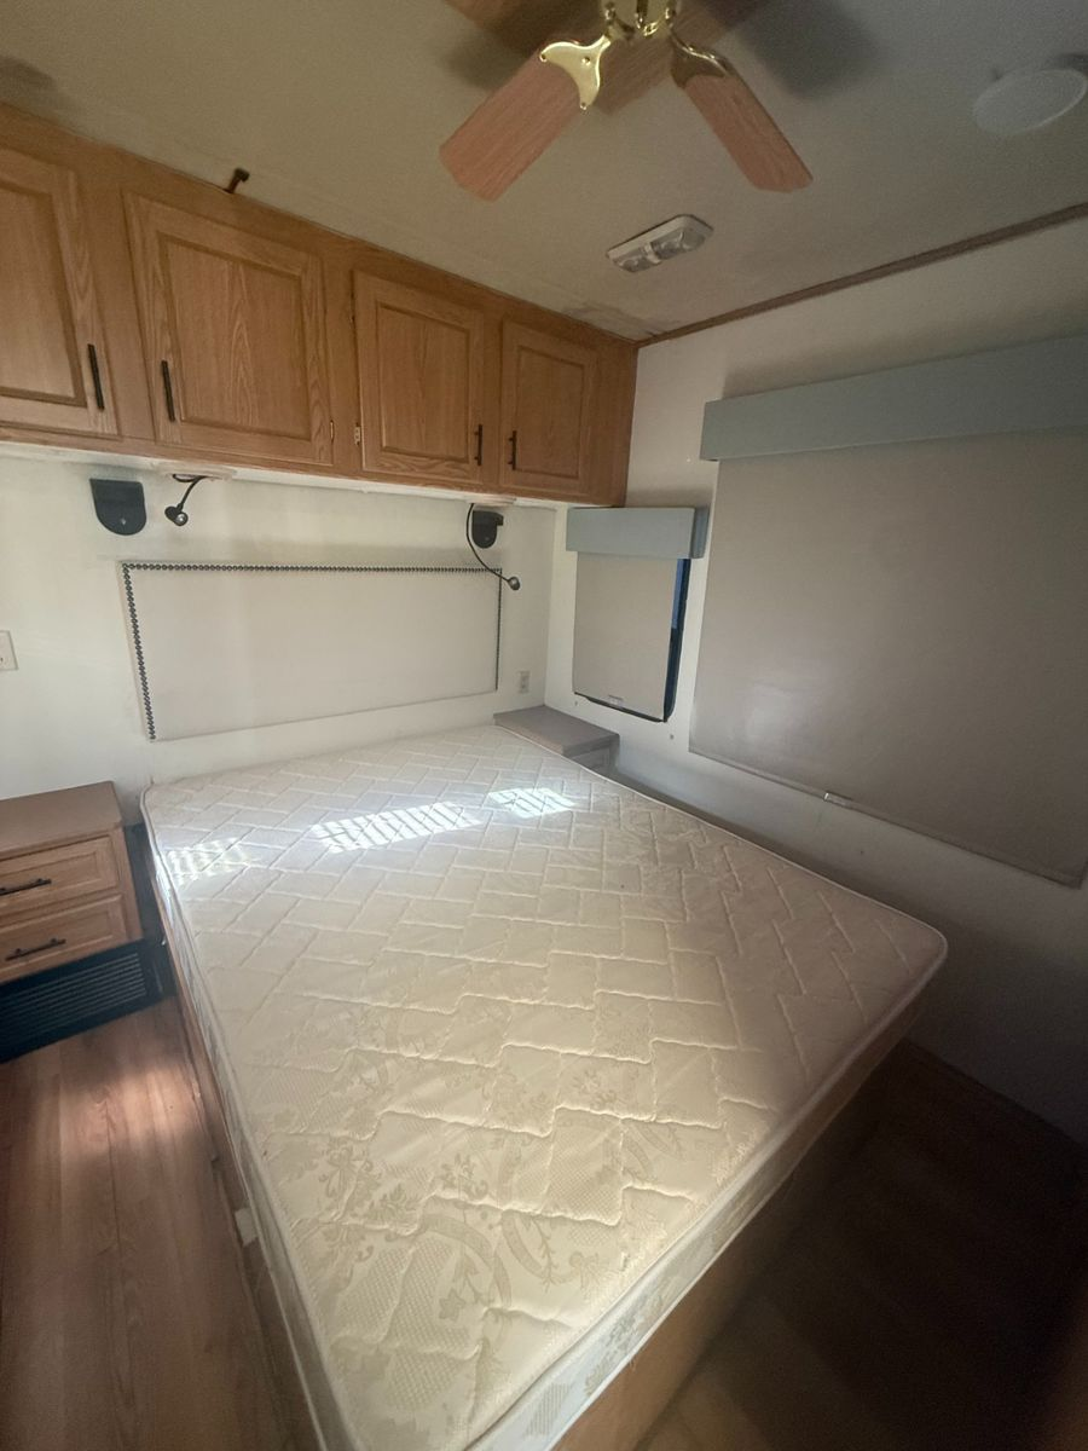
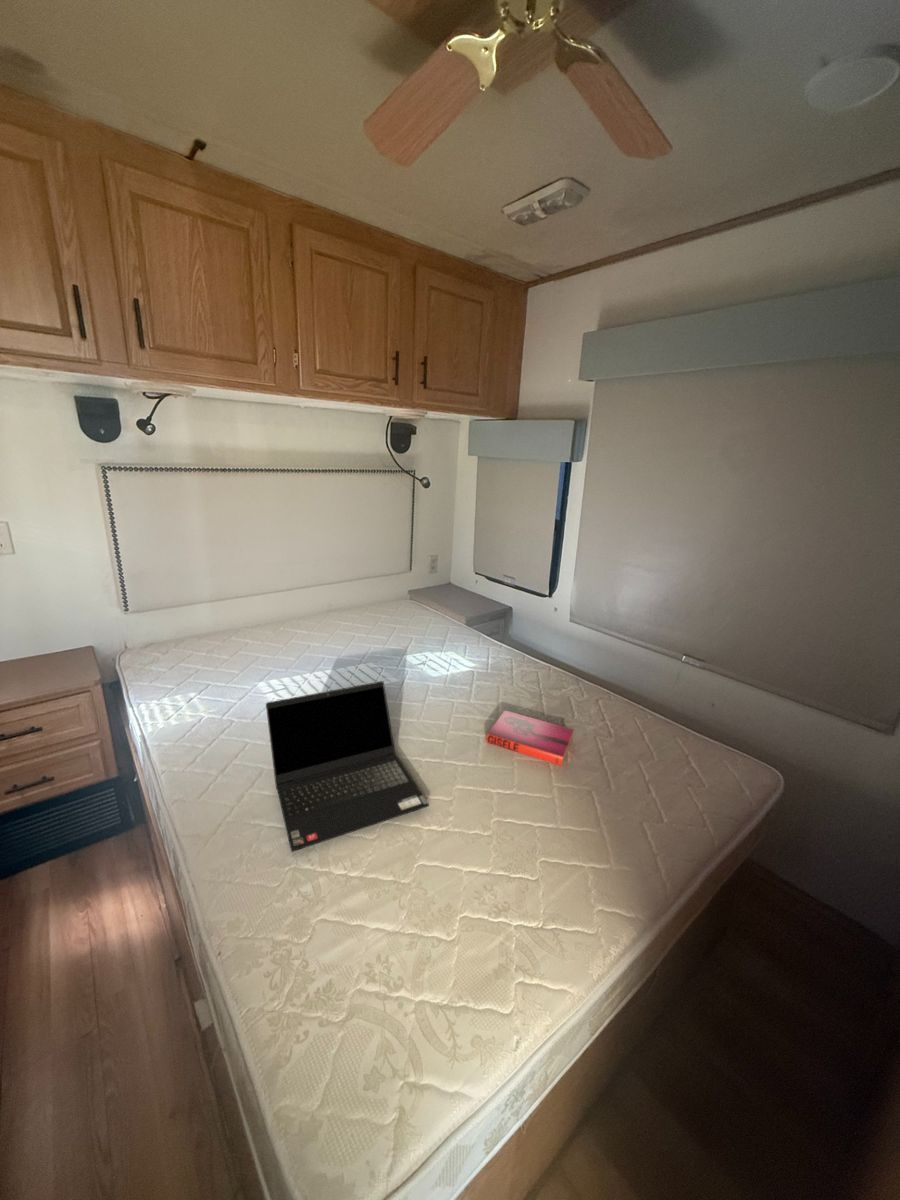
+ hardback book (530, 736)
+ laptop computer (344, 754)
